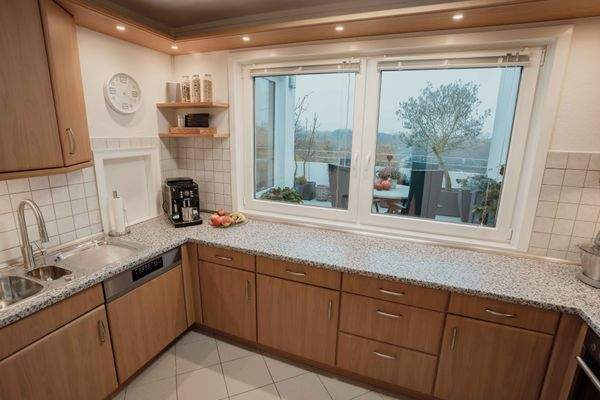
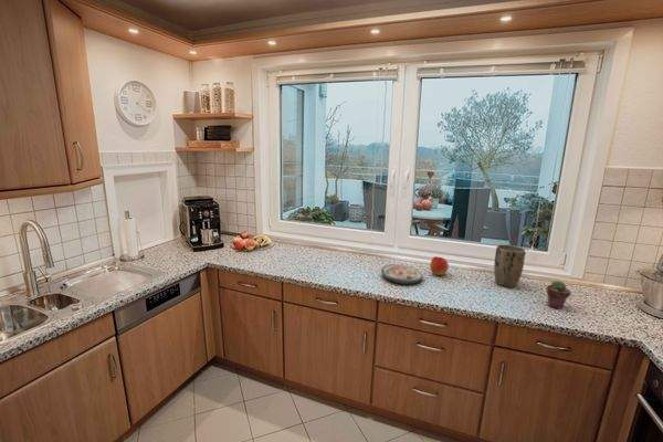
+ plant pot (507, 265)
+ soup (401, 272)
+ potted succulent (557, 293)
+ apple (439, 265)
